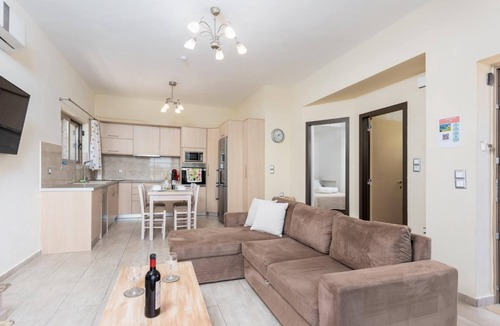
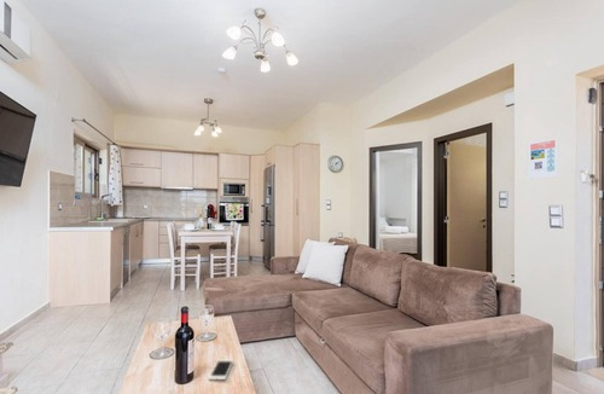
+ cell phone (221, 369)
